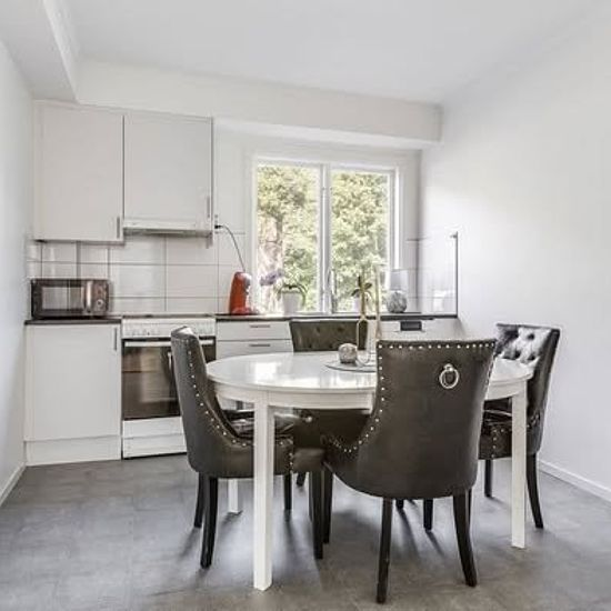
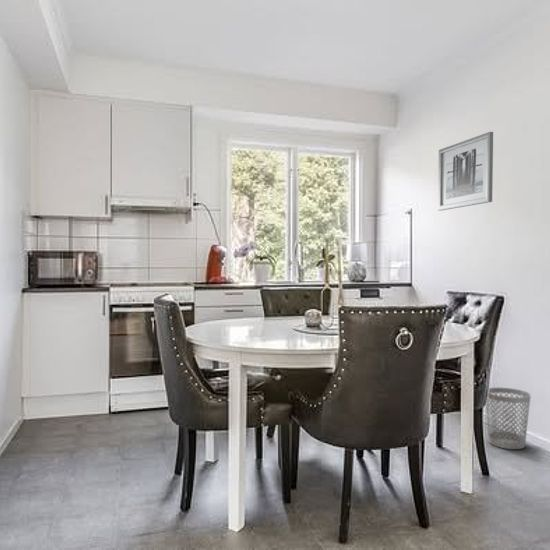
+ wall art (463, 174)
+ wastebasket (507, 418)
